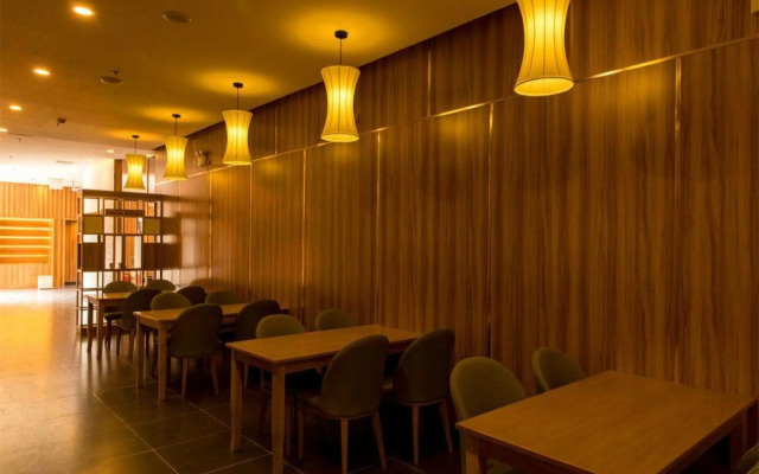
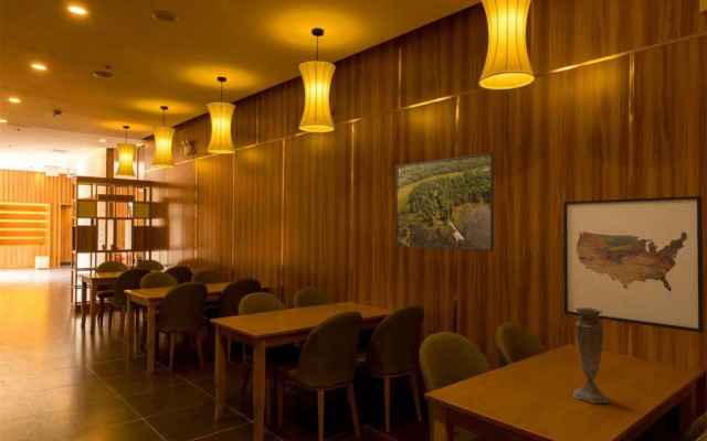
+ wall art (626, 260)
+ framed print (440, 204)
+ vase (590, 353)
